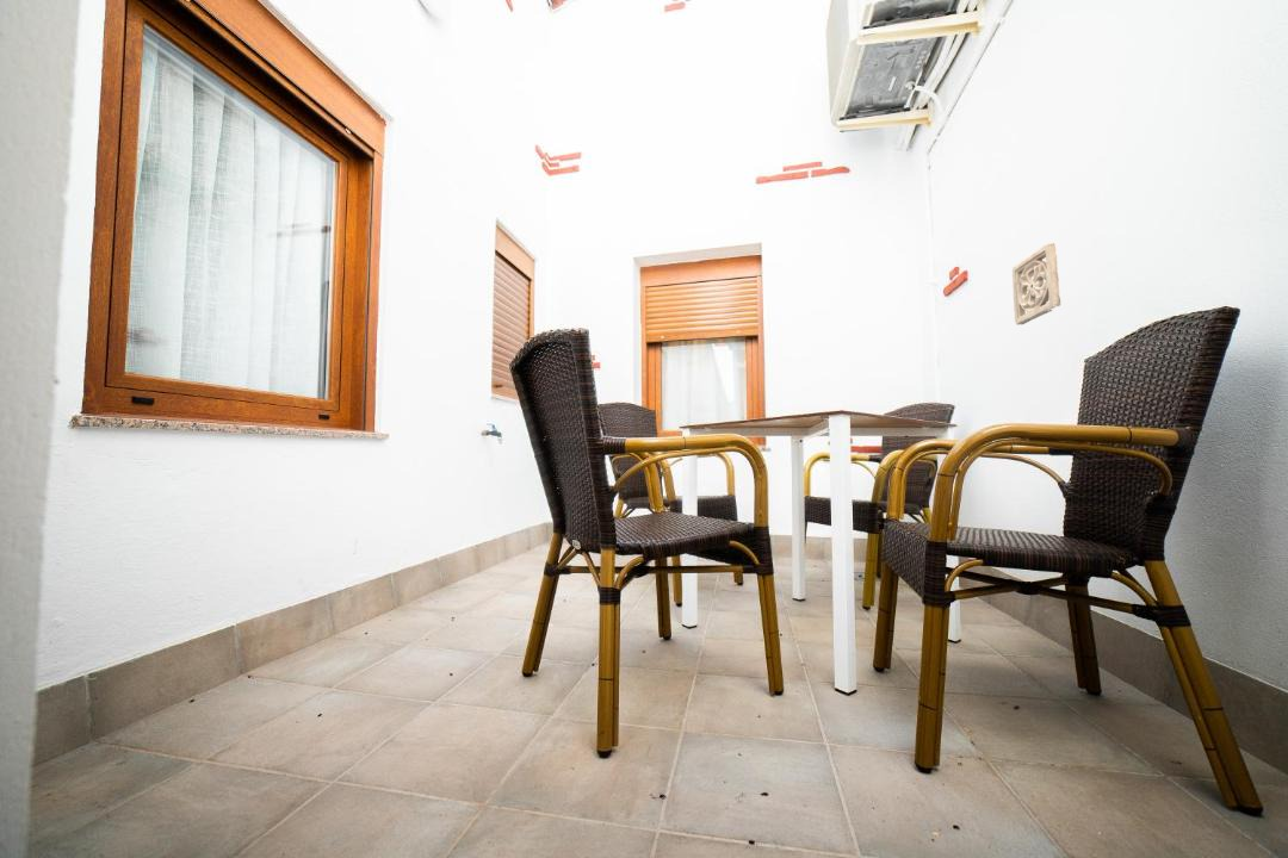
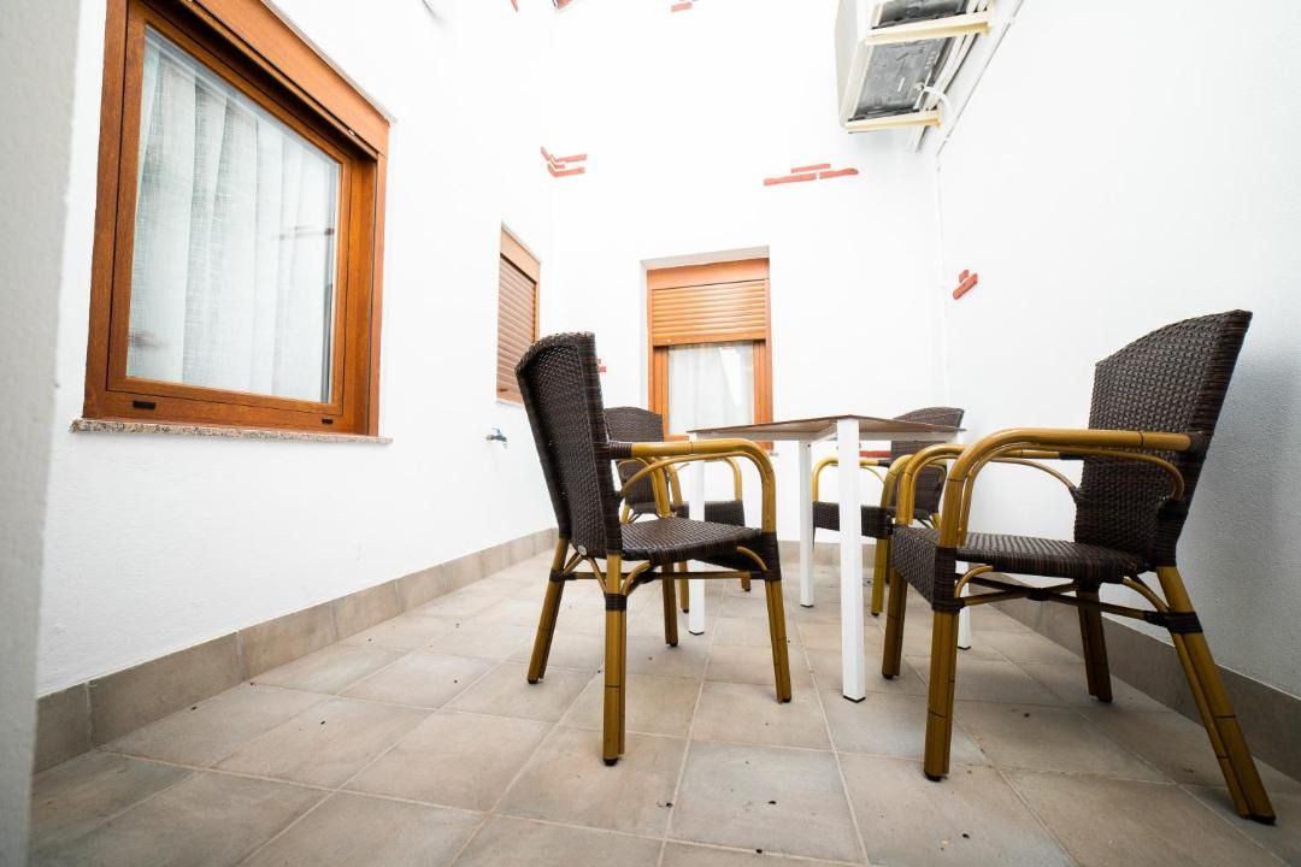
- wall ornament (1034, 286)
